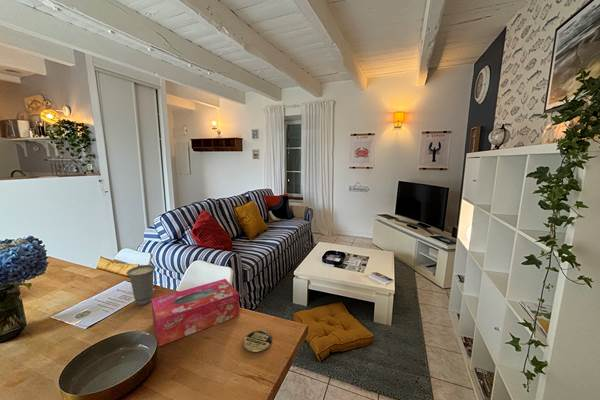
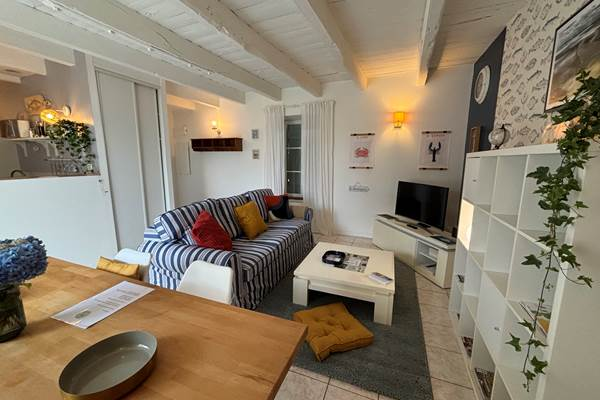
- cup (142, 285)
- tissue box (196, 307)
- coaster (257, 340)
